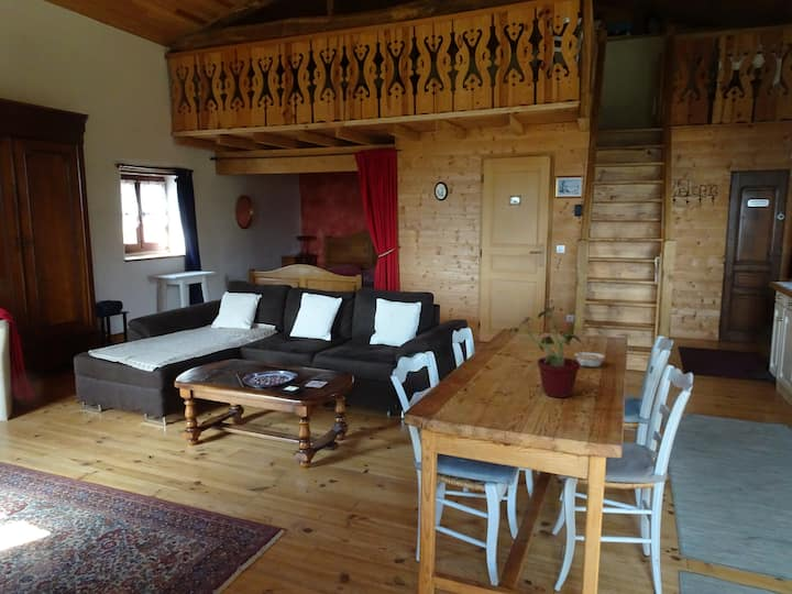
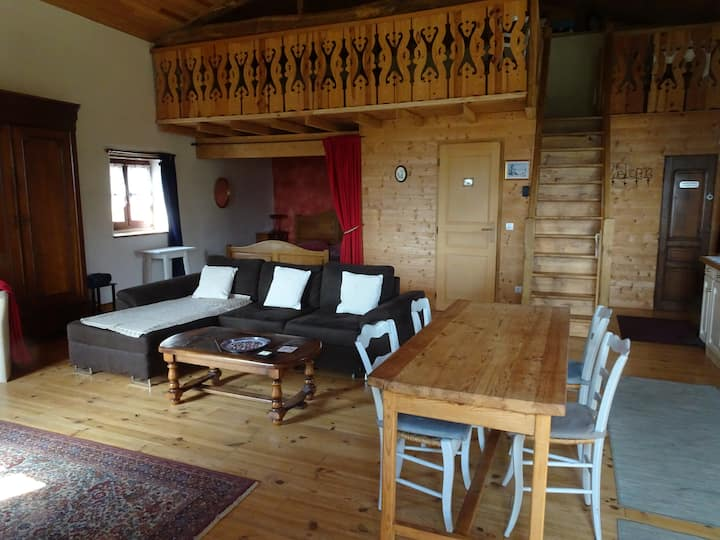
- potted plant (541, 349)
- legume (587, 359)
